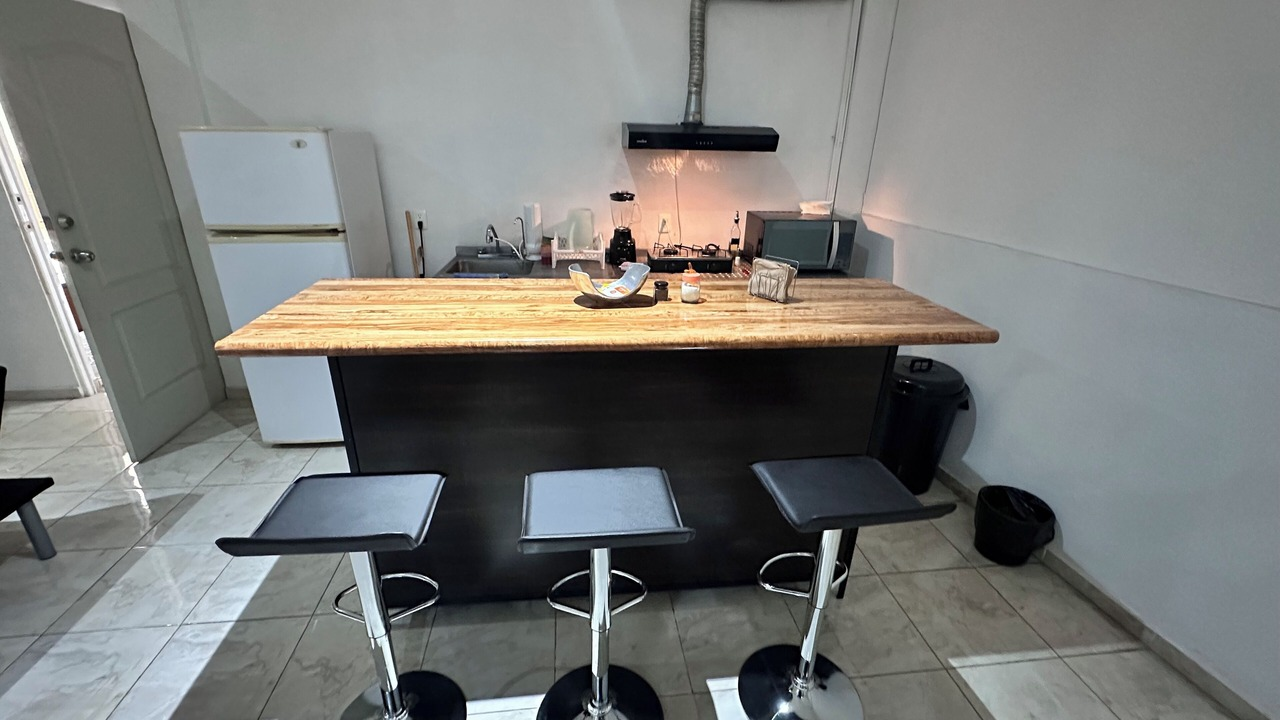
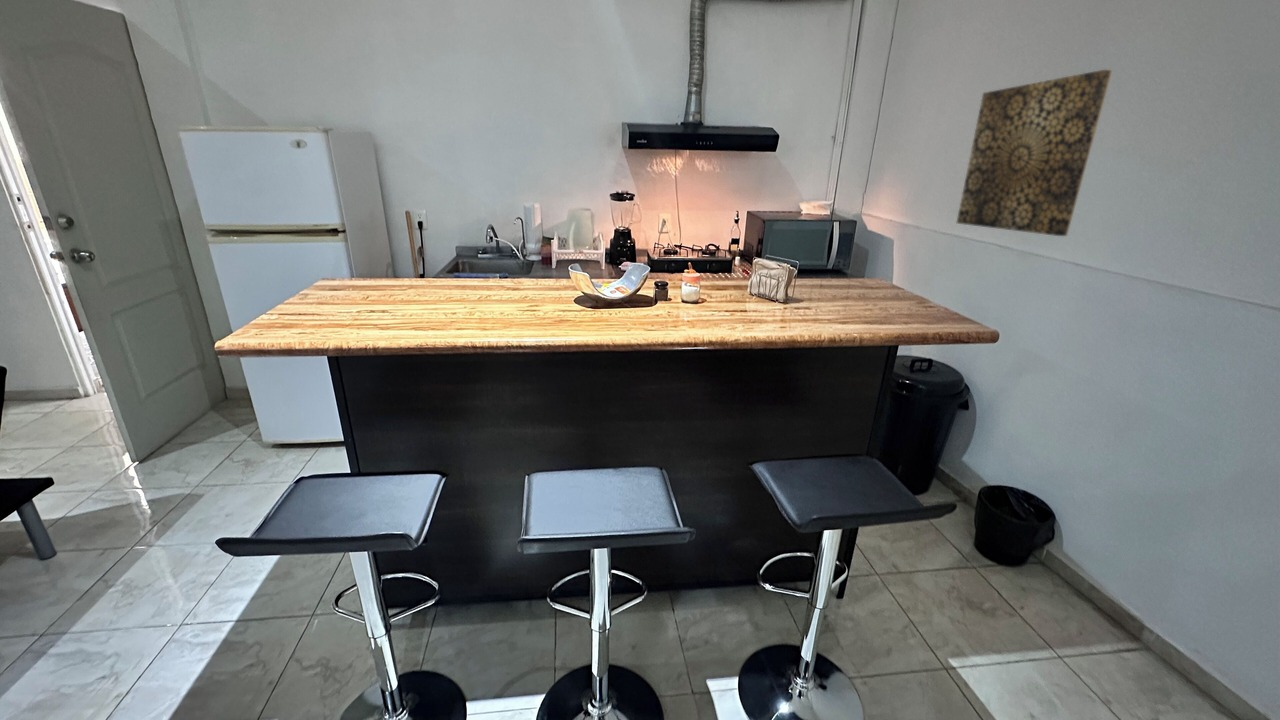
+ wall art (1021, 158)
